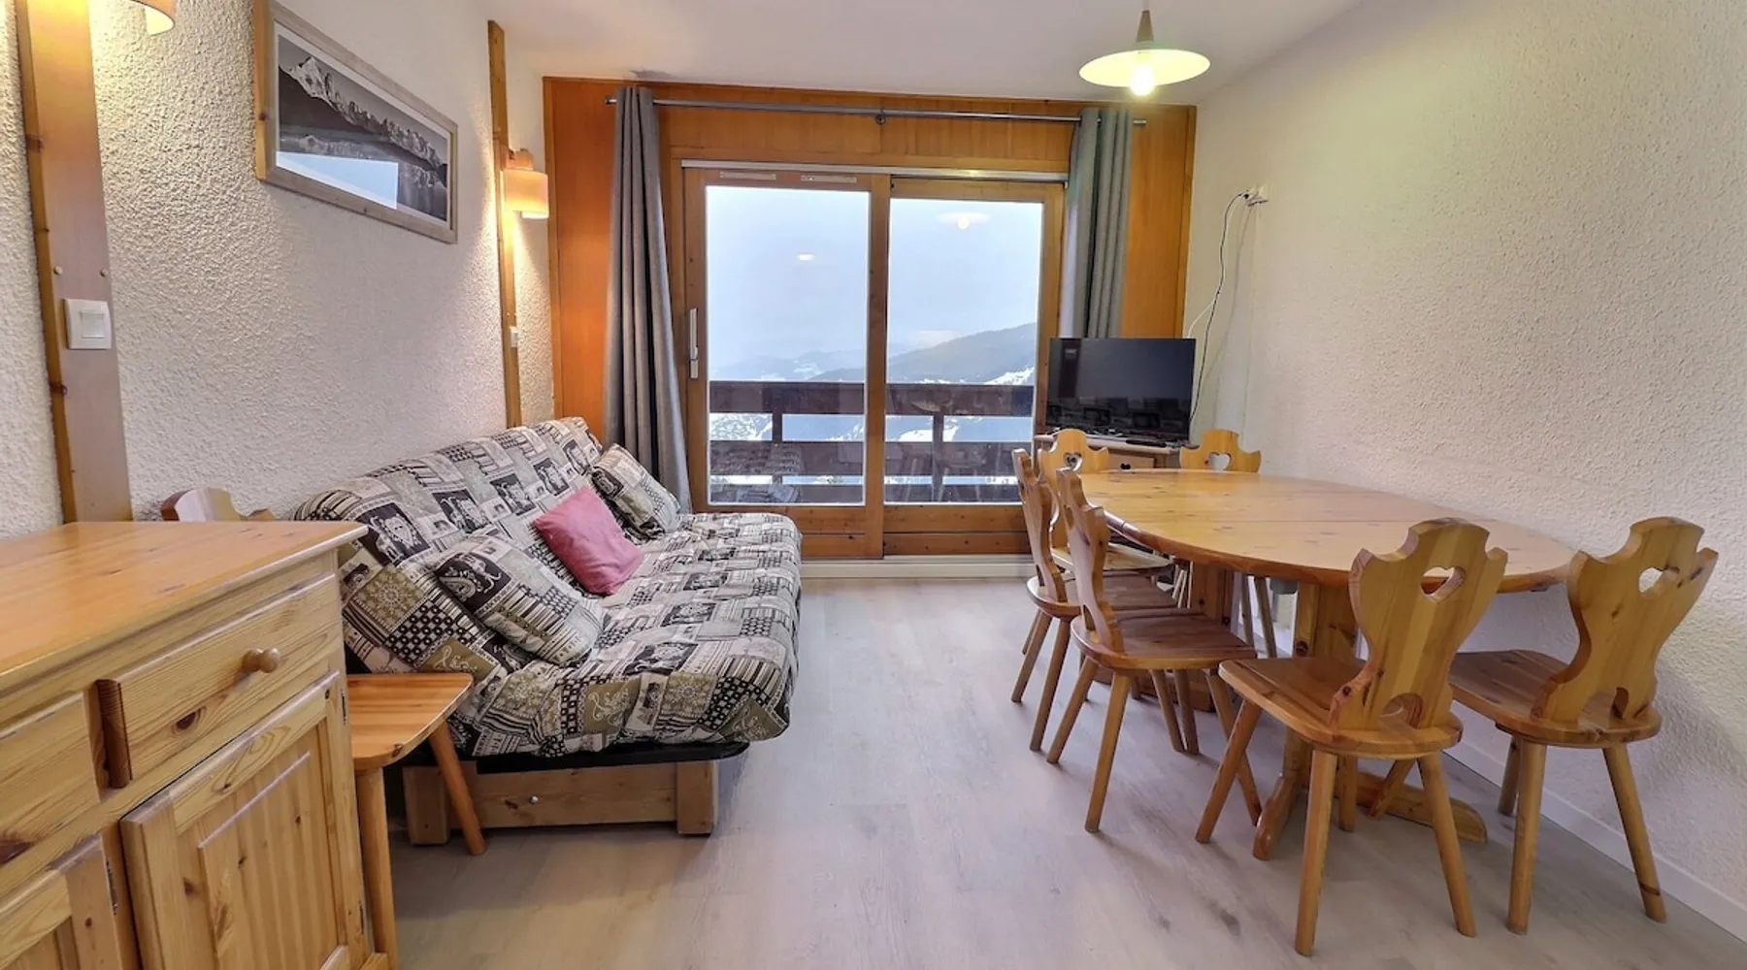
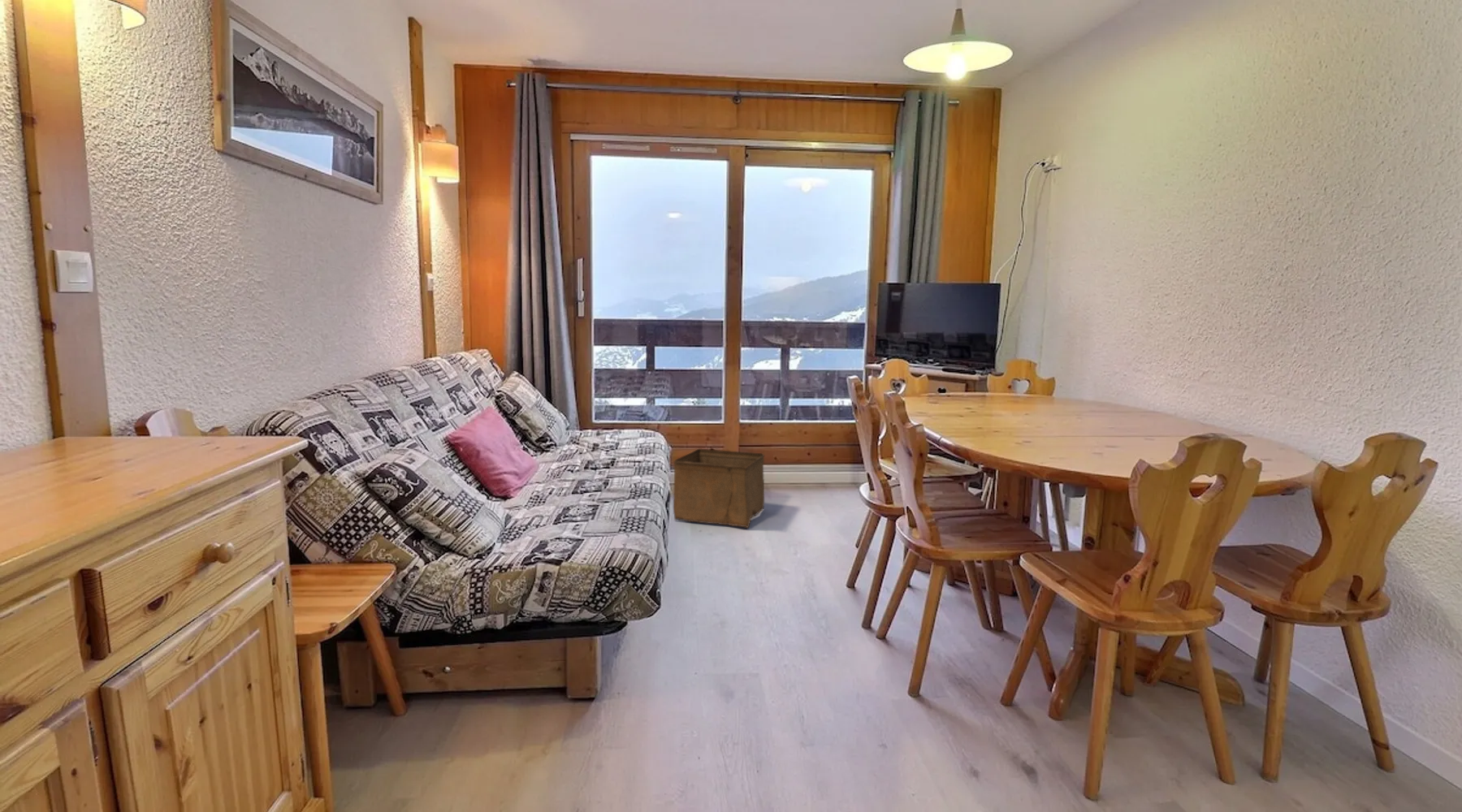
+ storage bin (721, 486)
